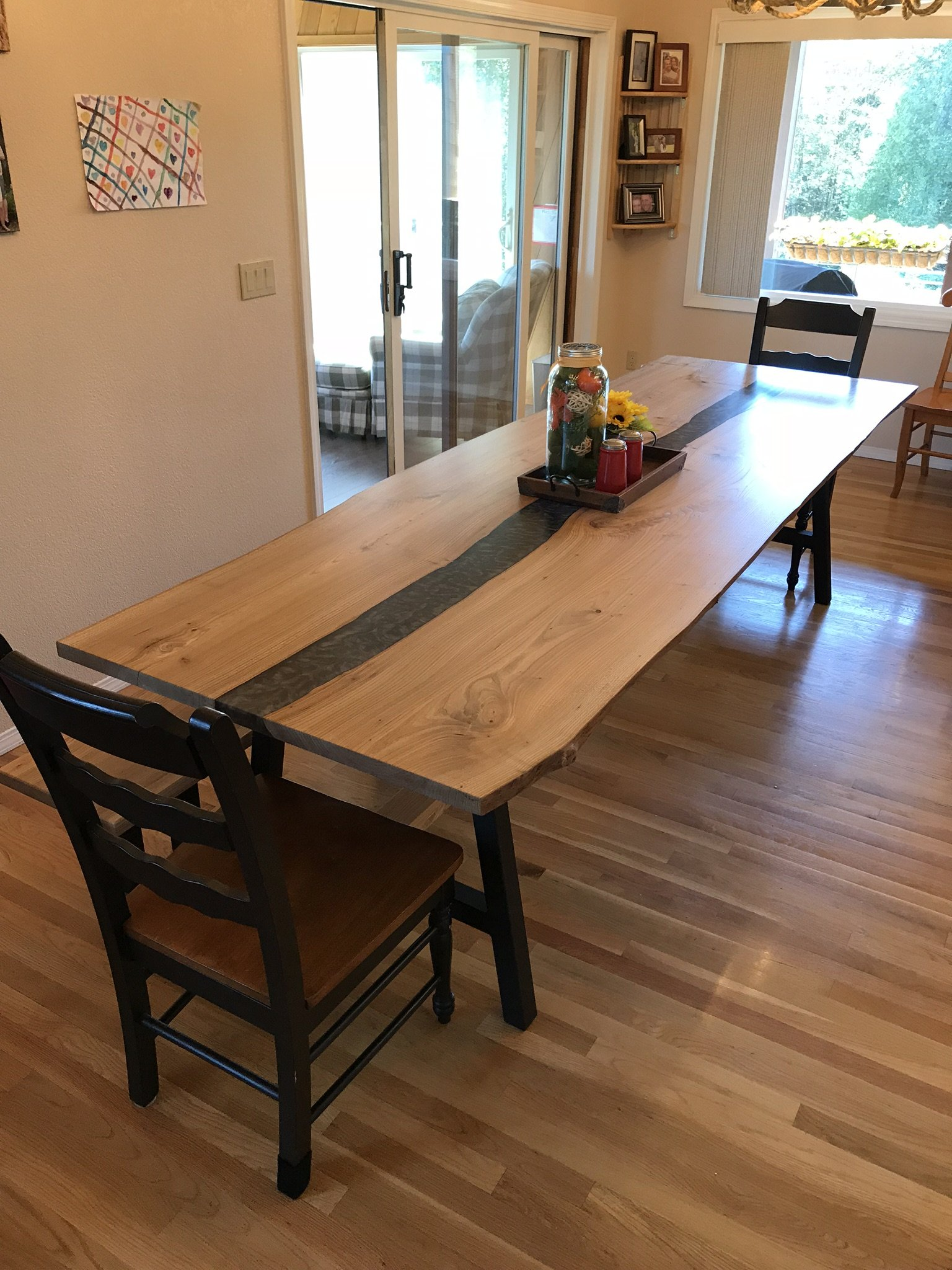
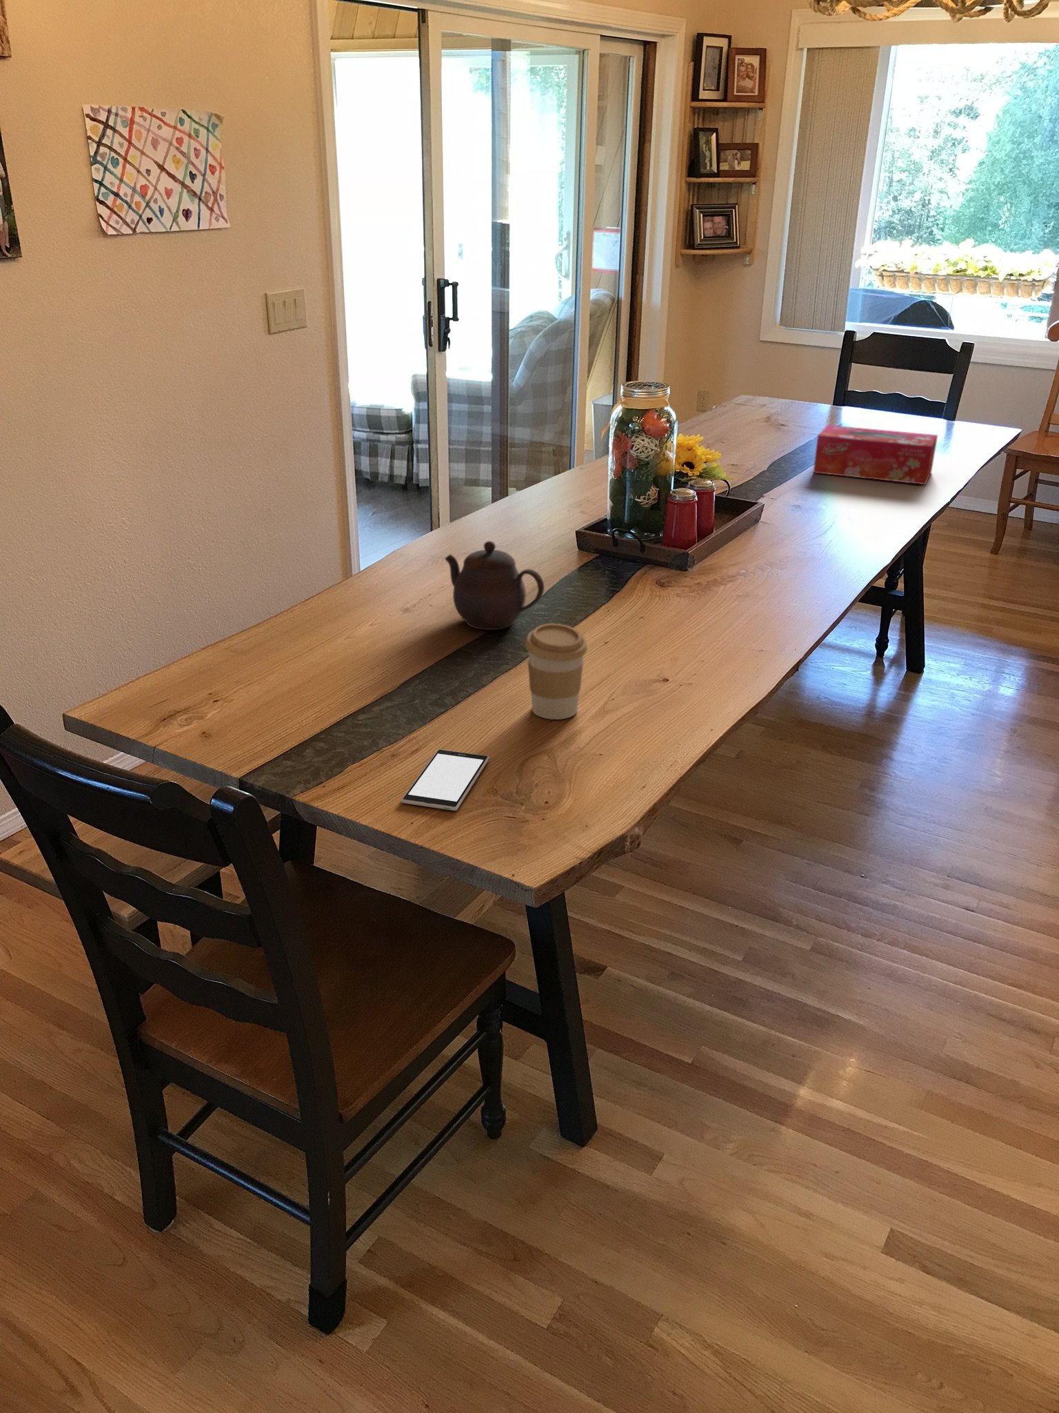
+ coffee cup (555, 671)
+ smartphone (447, 778)
+ tissue box (875, 453)
+ teapot (493, 583)
